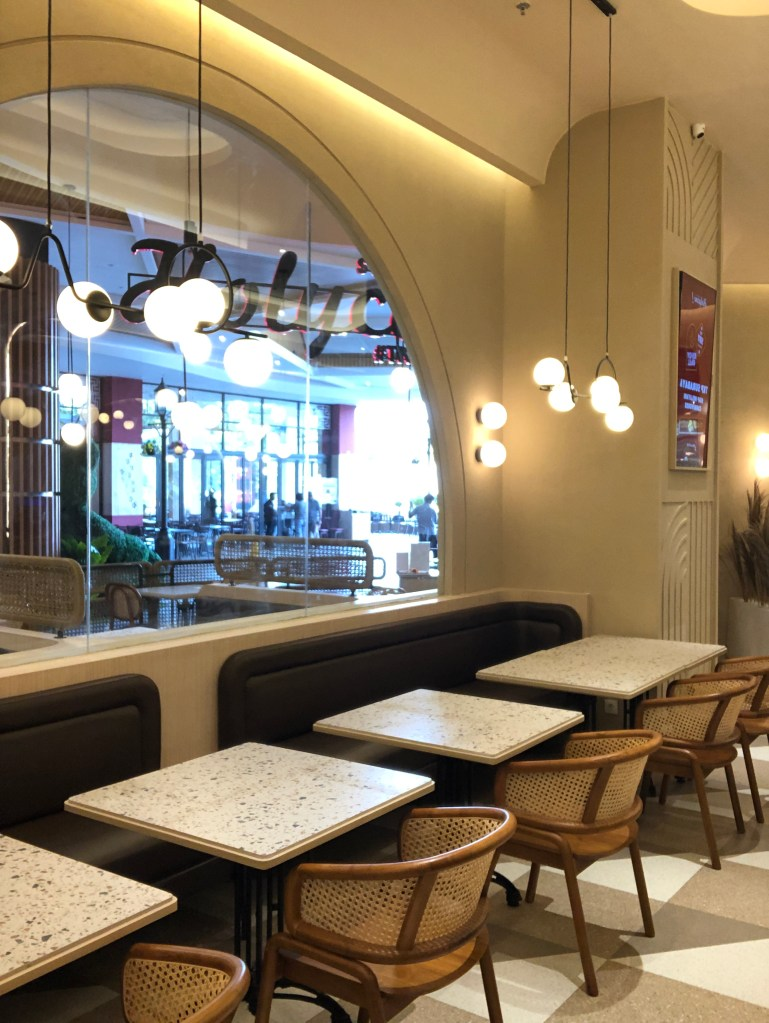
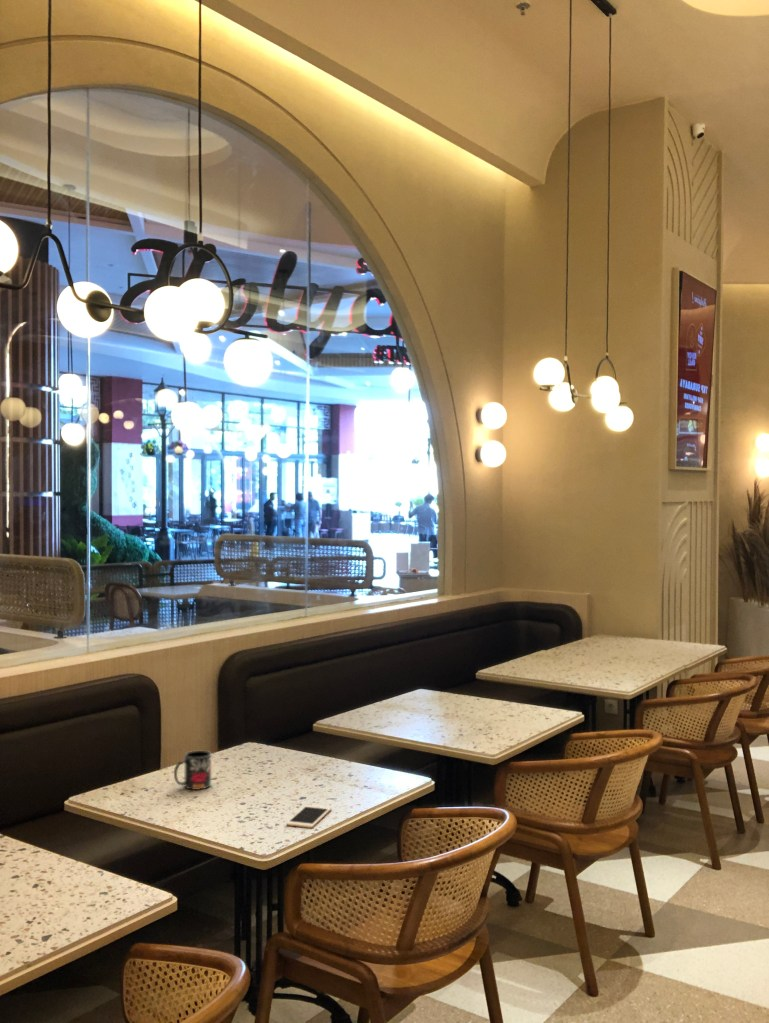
+ cell phone (309, 815)
+ mug (192, 770)
